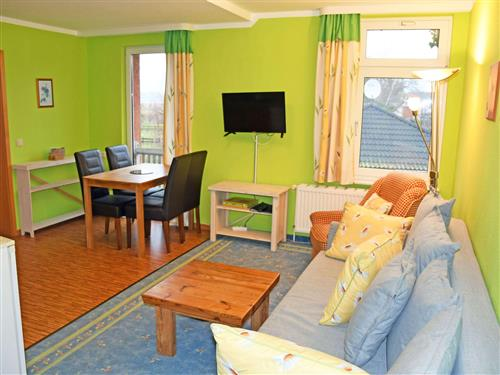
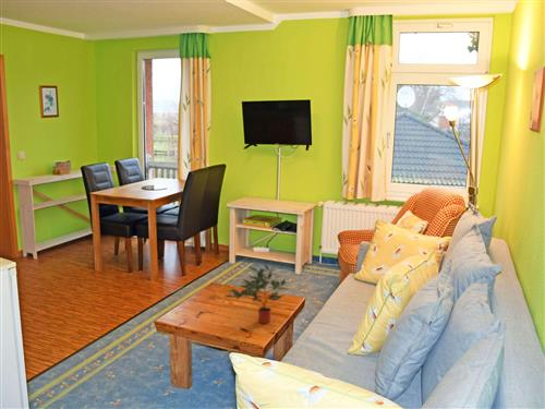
+ potted plant (258, 291)
